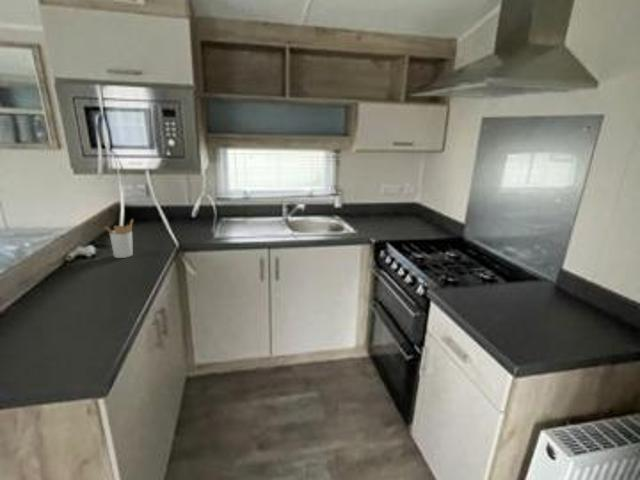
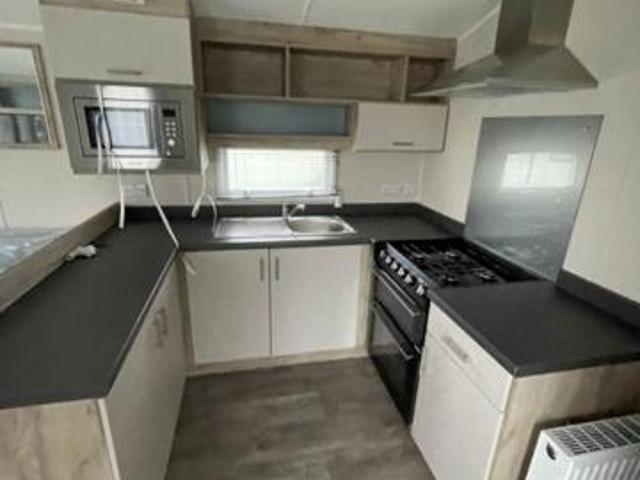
- utensil holder (122, 239)
